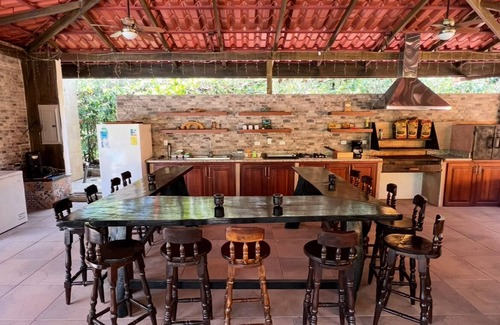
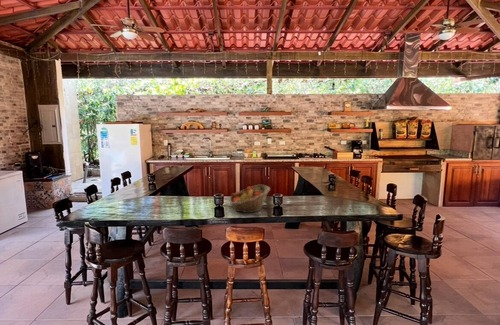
+ fruit basket (249, 197)
